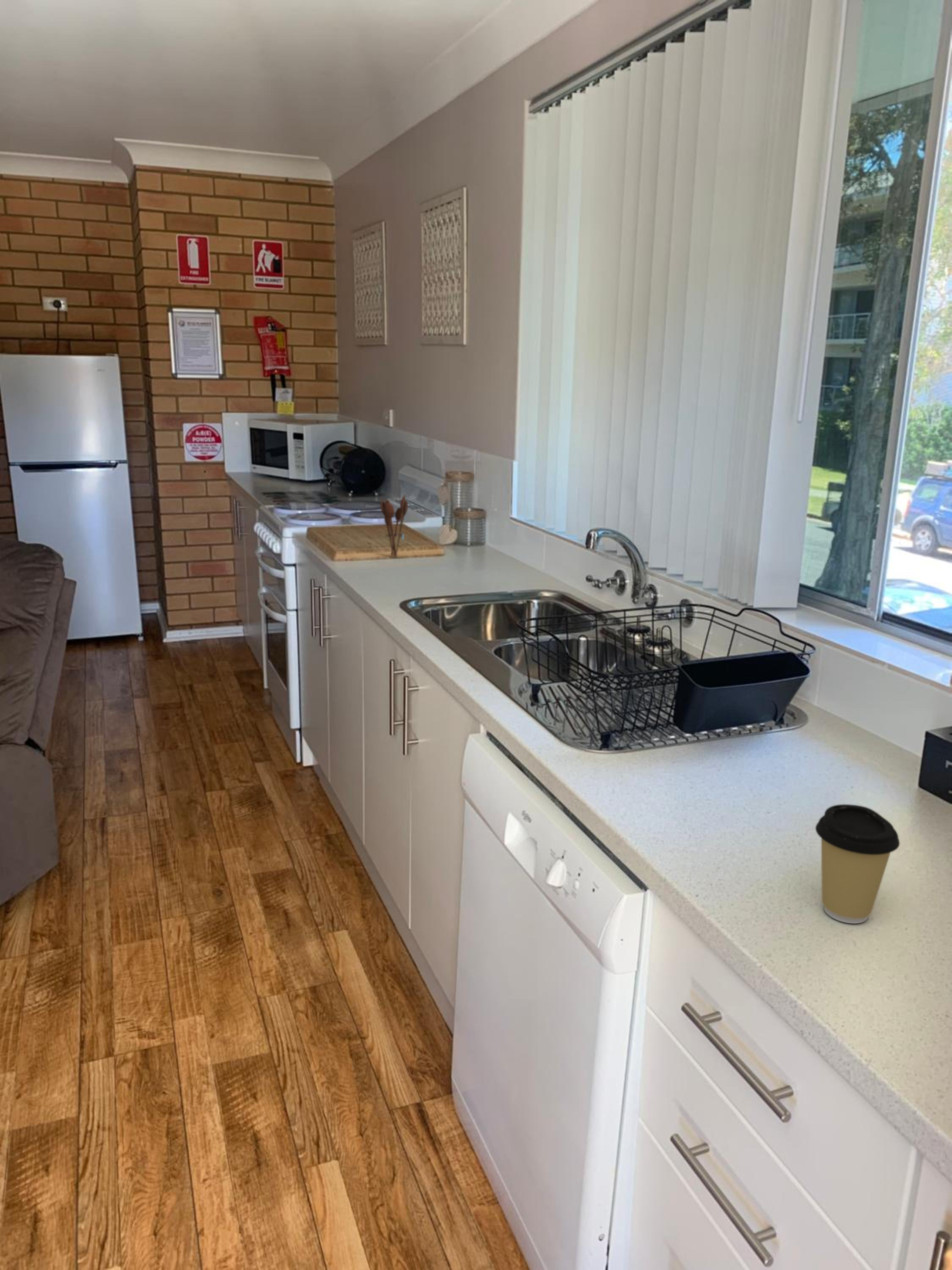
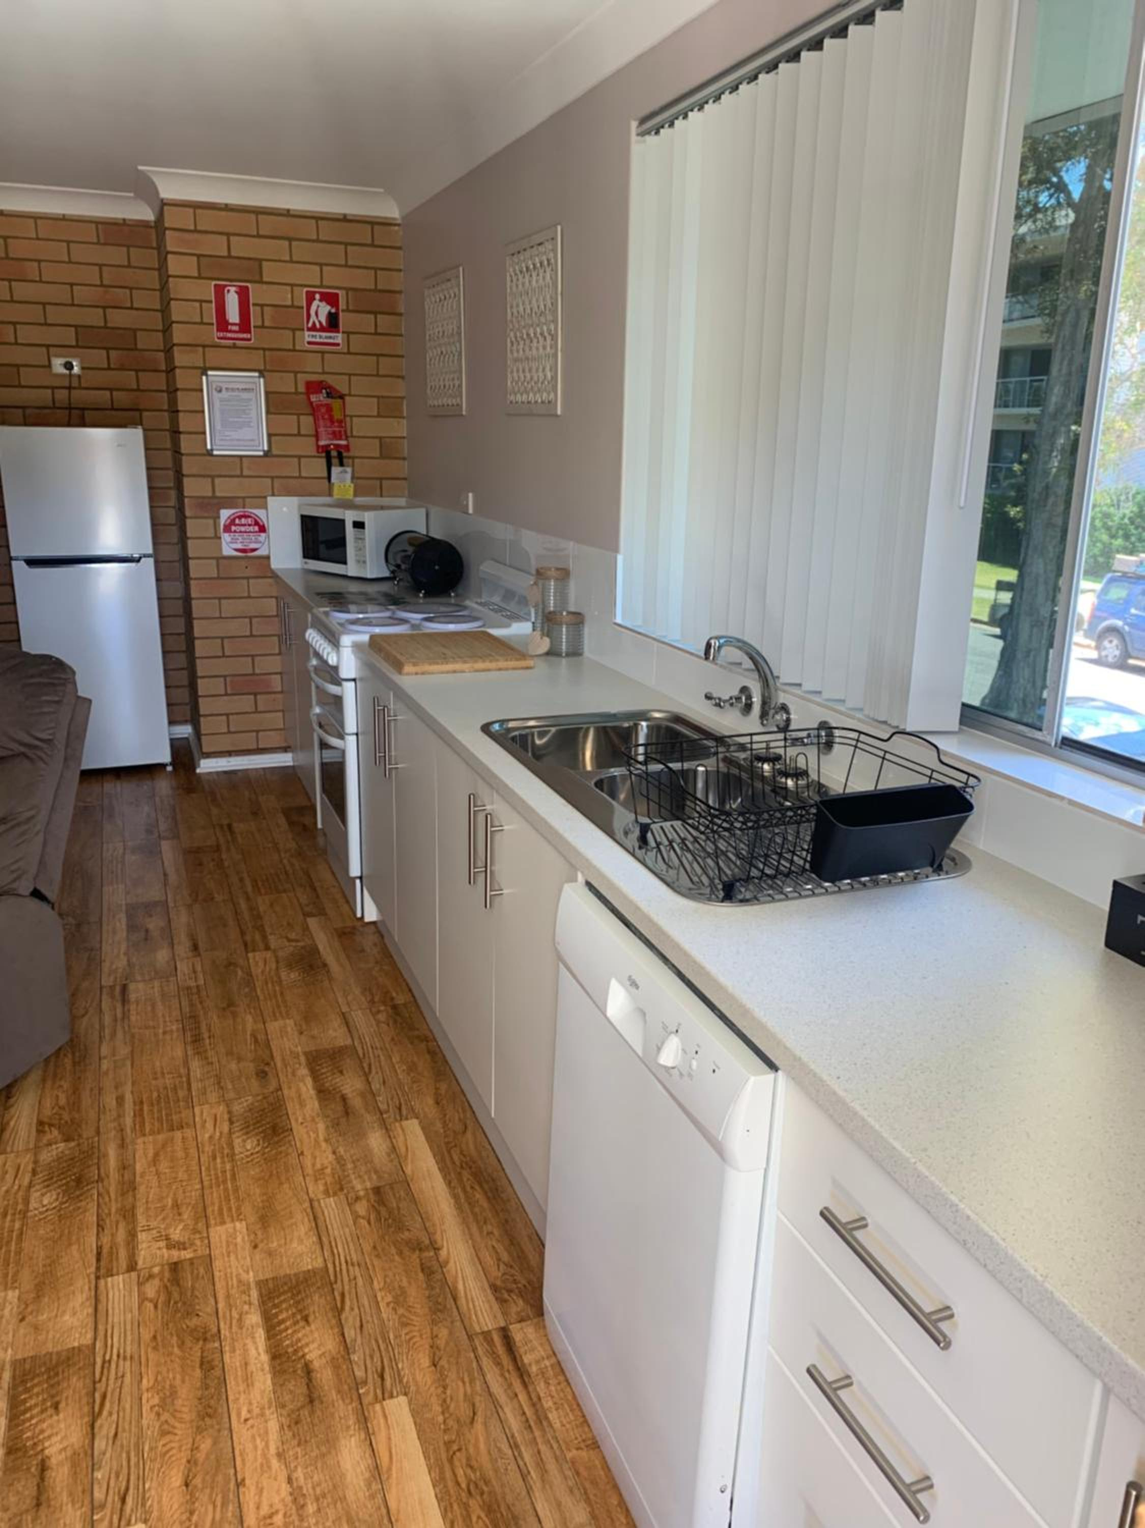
- utensil holder (396, 526)
- coffee cup (852, 866)
